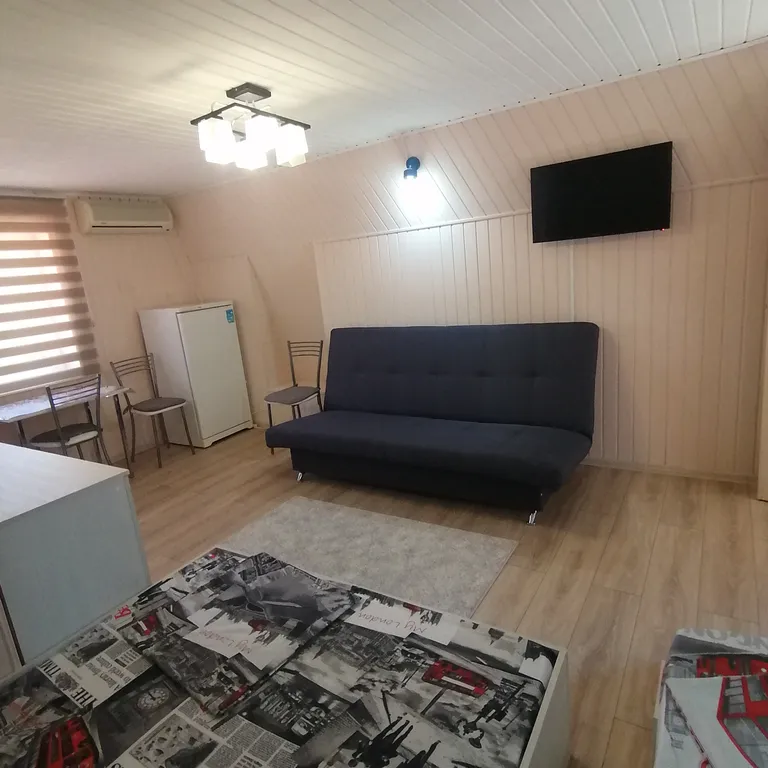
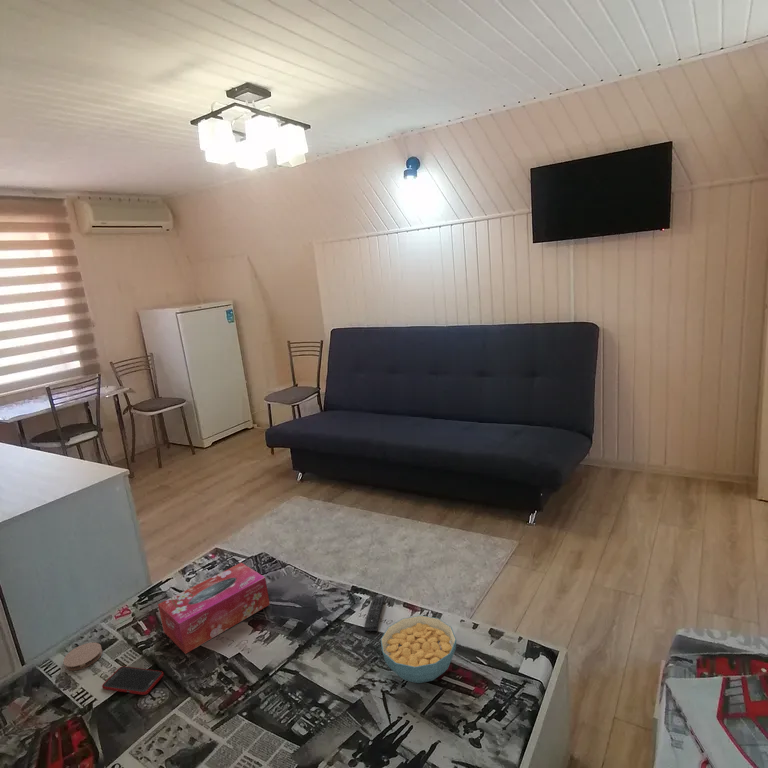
+ tissue box (215, 604)
+ cereal bowl (419, 655)
+ coaster (83, 656)
+ cell phone (133, 680)
+ remote control (375, 611)
